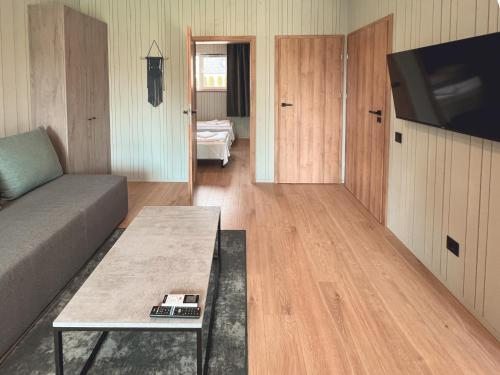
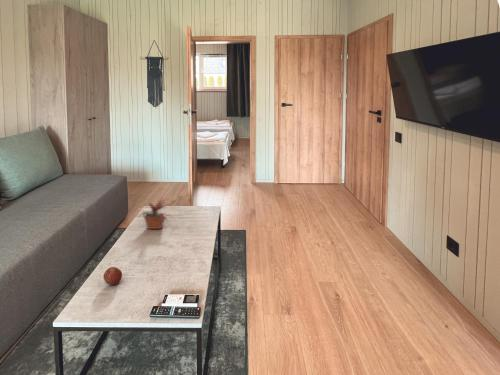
+ fruit (113, 275)
+ potted plant (155, 211)
